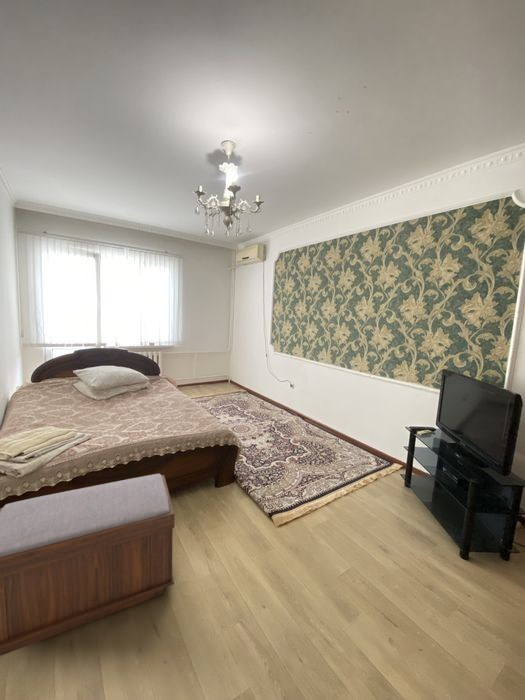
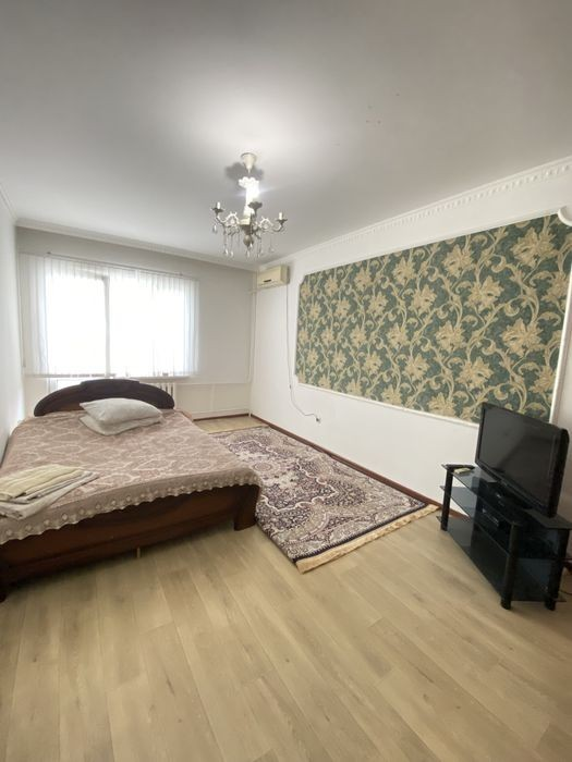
- bench (89, 548)
